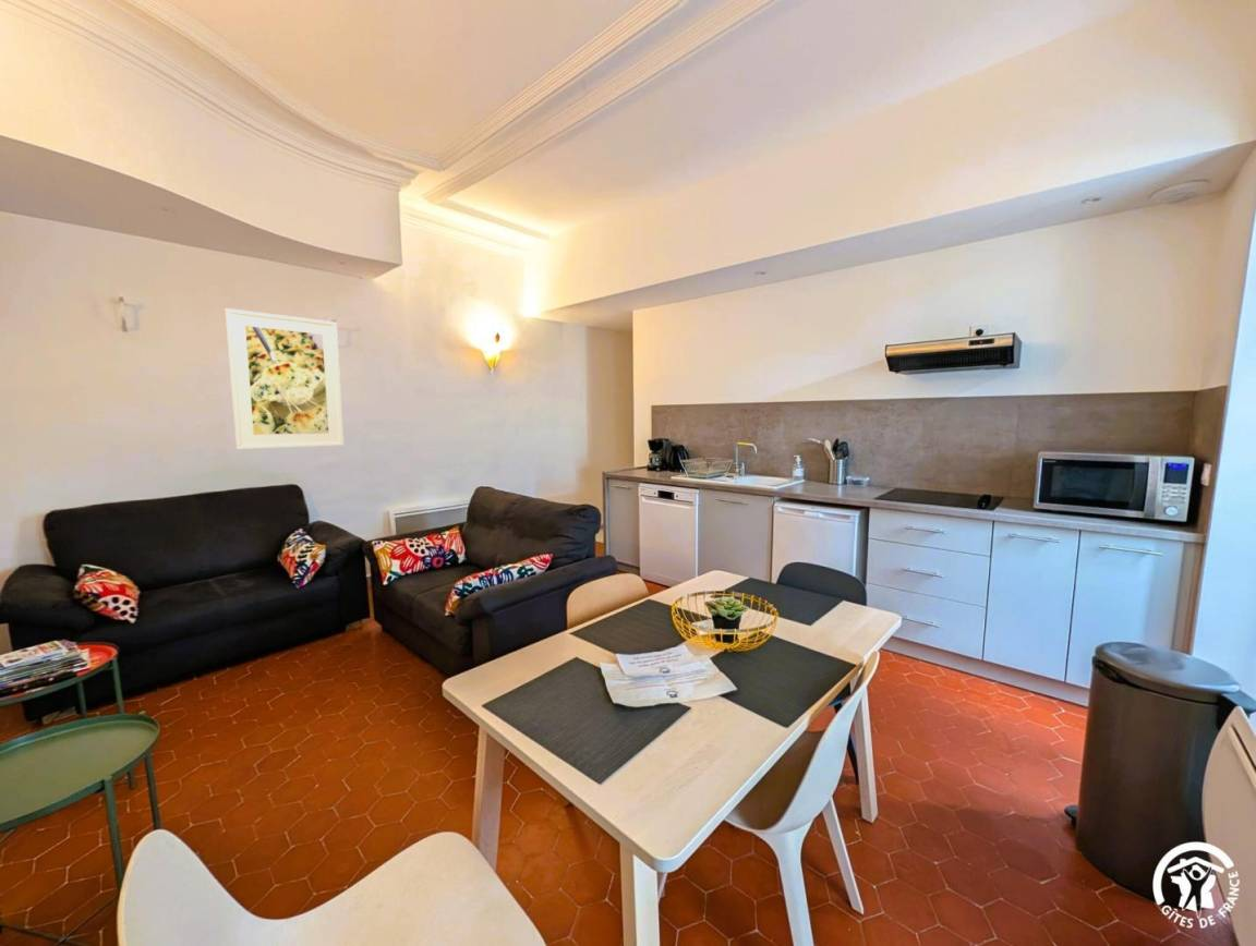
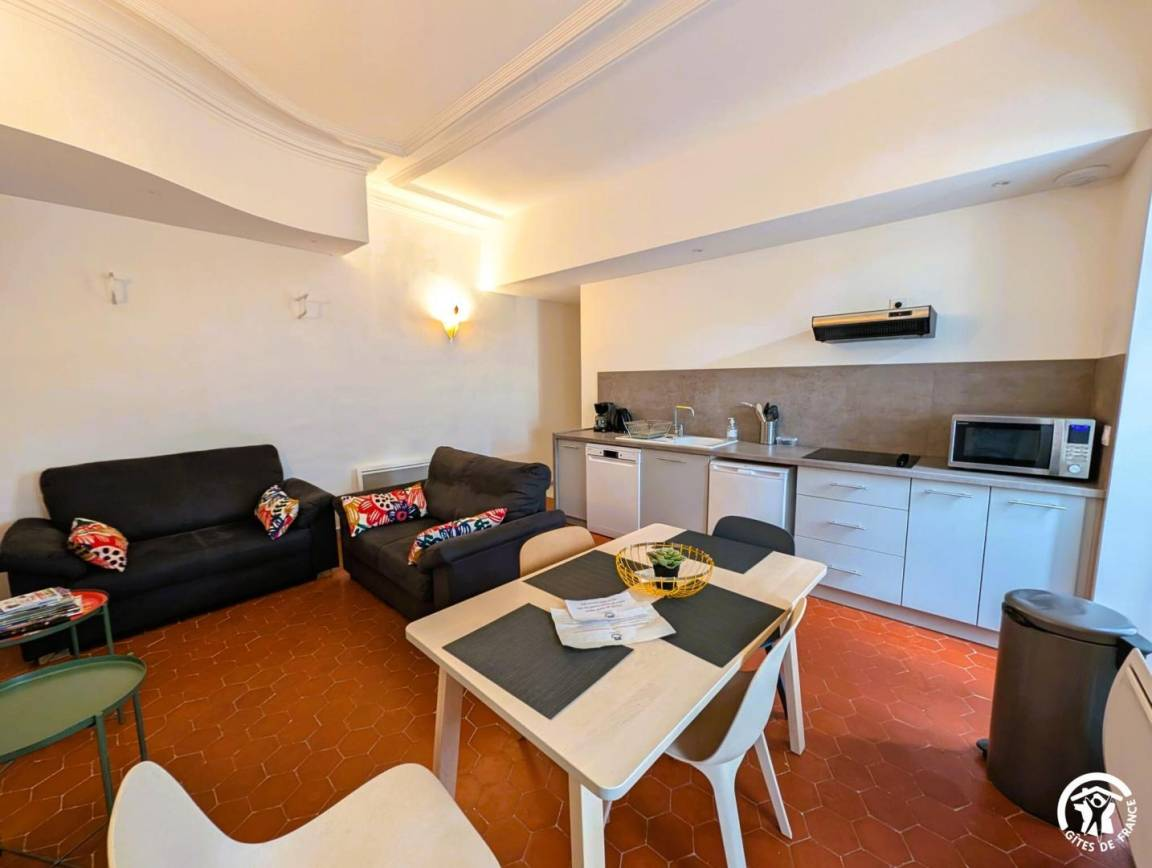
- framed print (289, 383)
